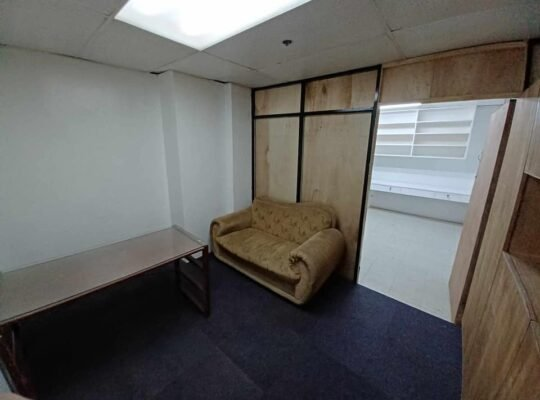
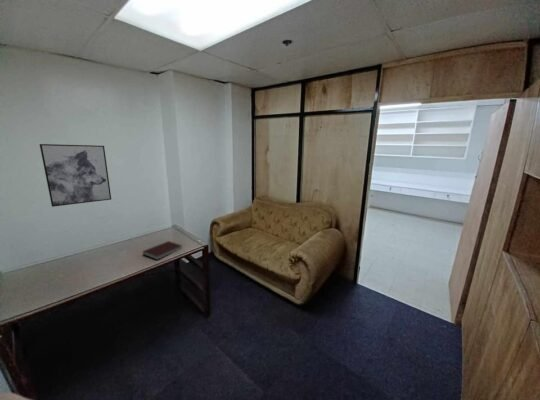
+ notebook (163, 249)
+ wall art (79, 174)
